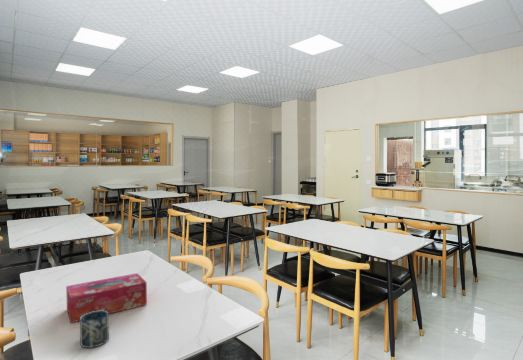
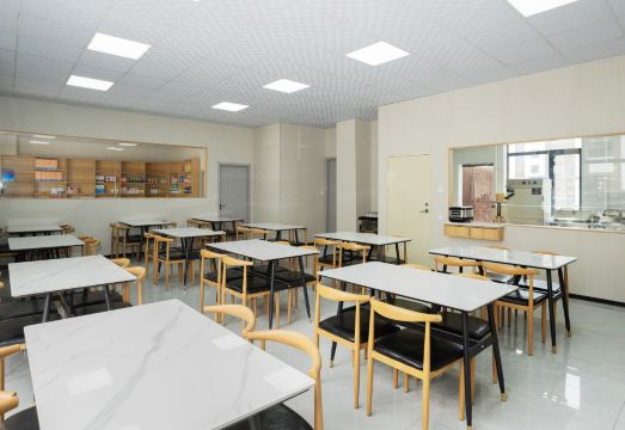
- tissue box (107, 295)
- cup (92, 327)
